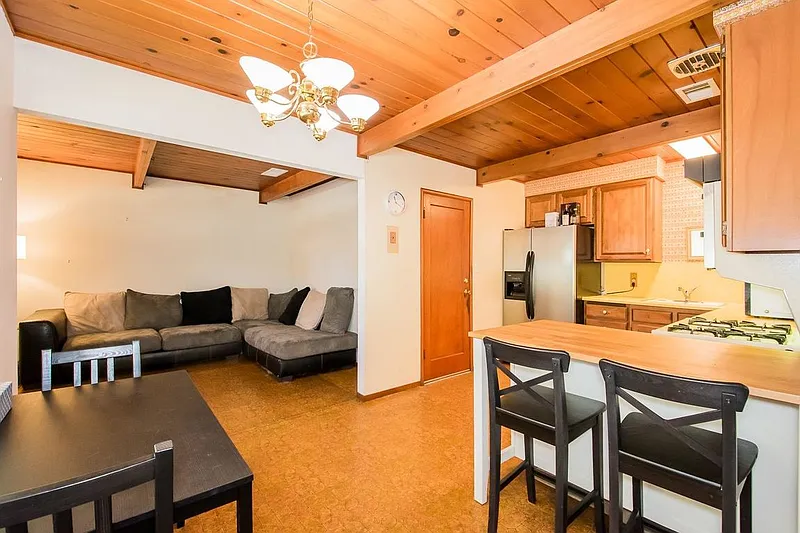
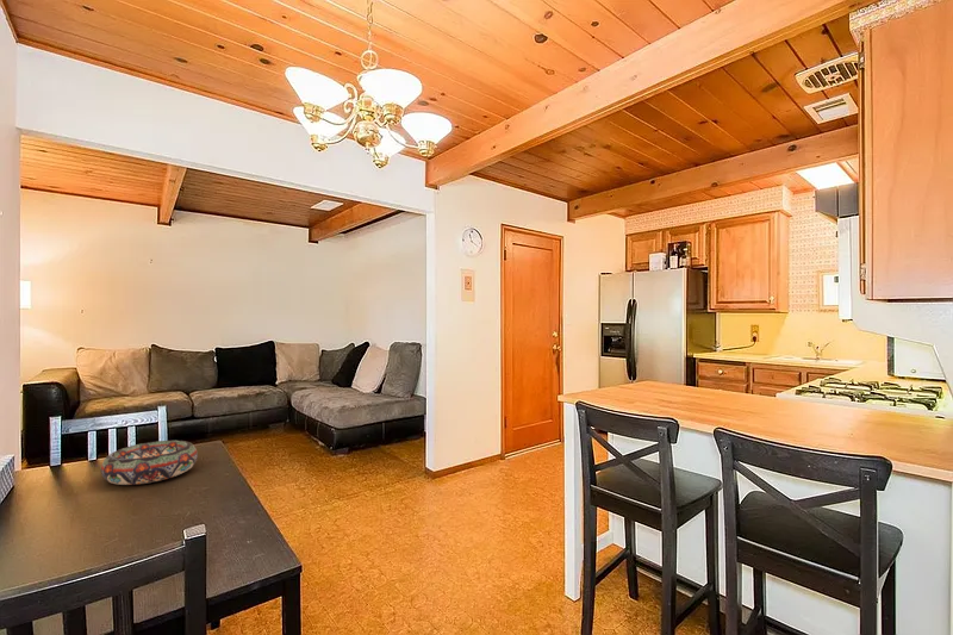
+ decorative bowl (151, 461)
